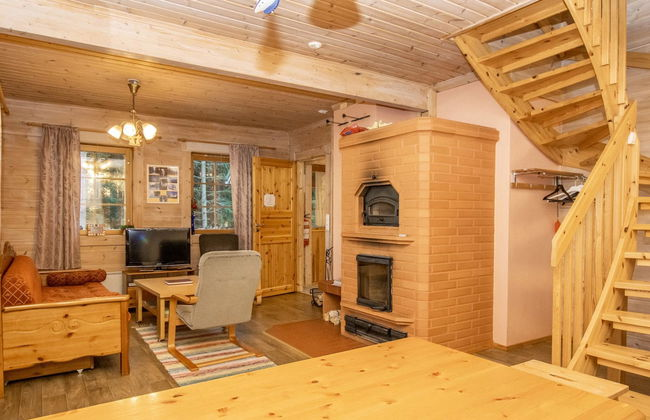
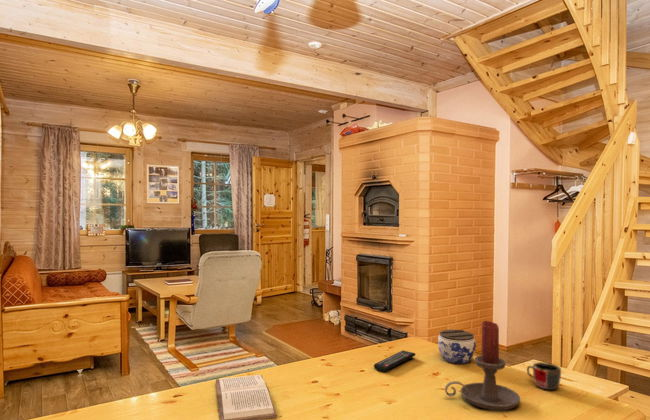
+ remote control (395, 360)
+ mug (542, 375)
+ candle holder (481, 361)
+ book (243, 393)
+ jar (456, 346)
